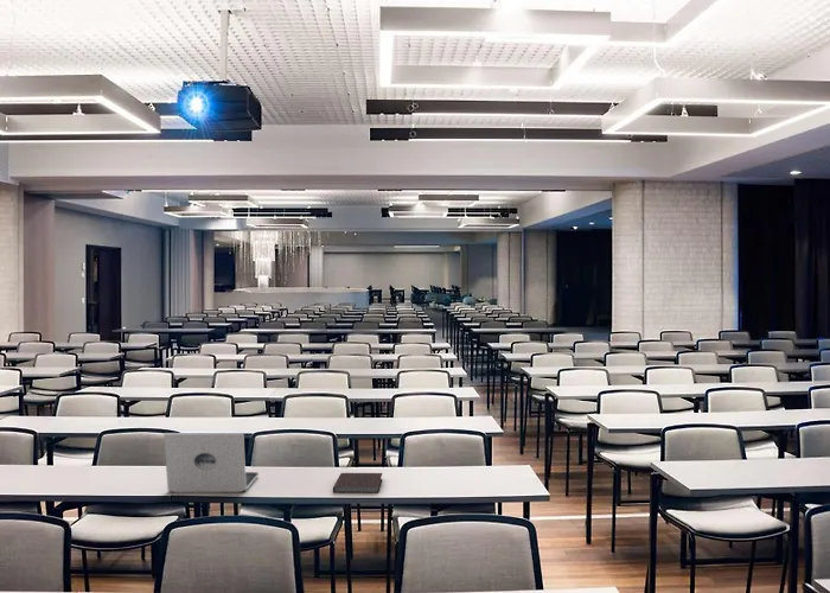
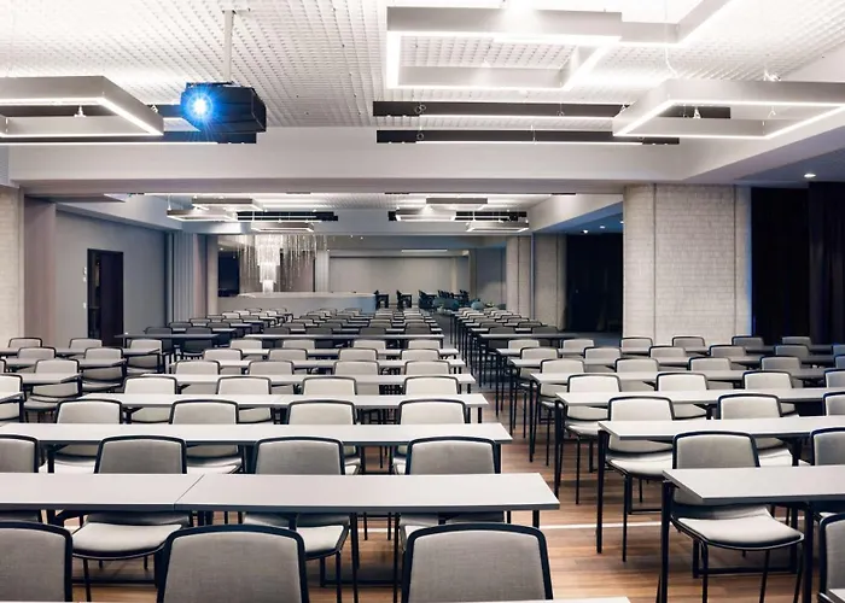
- laptop (213, 455)
- notebook (358, 482)
